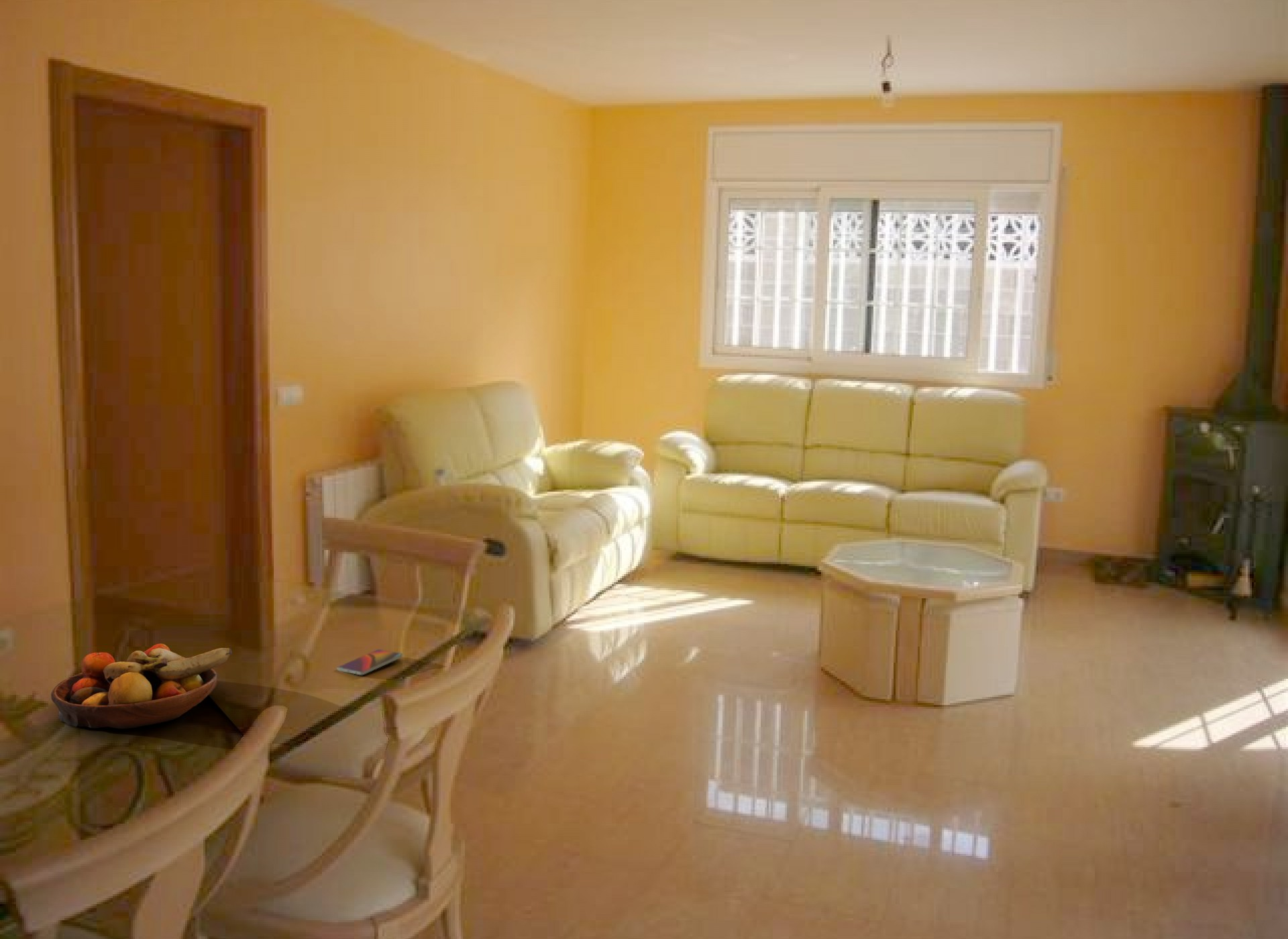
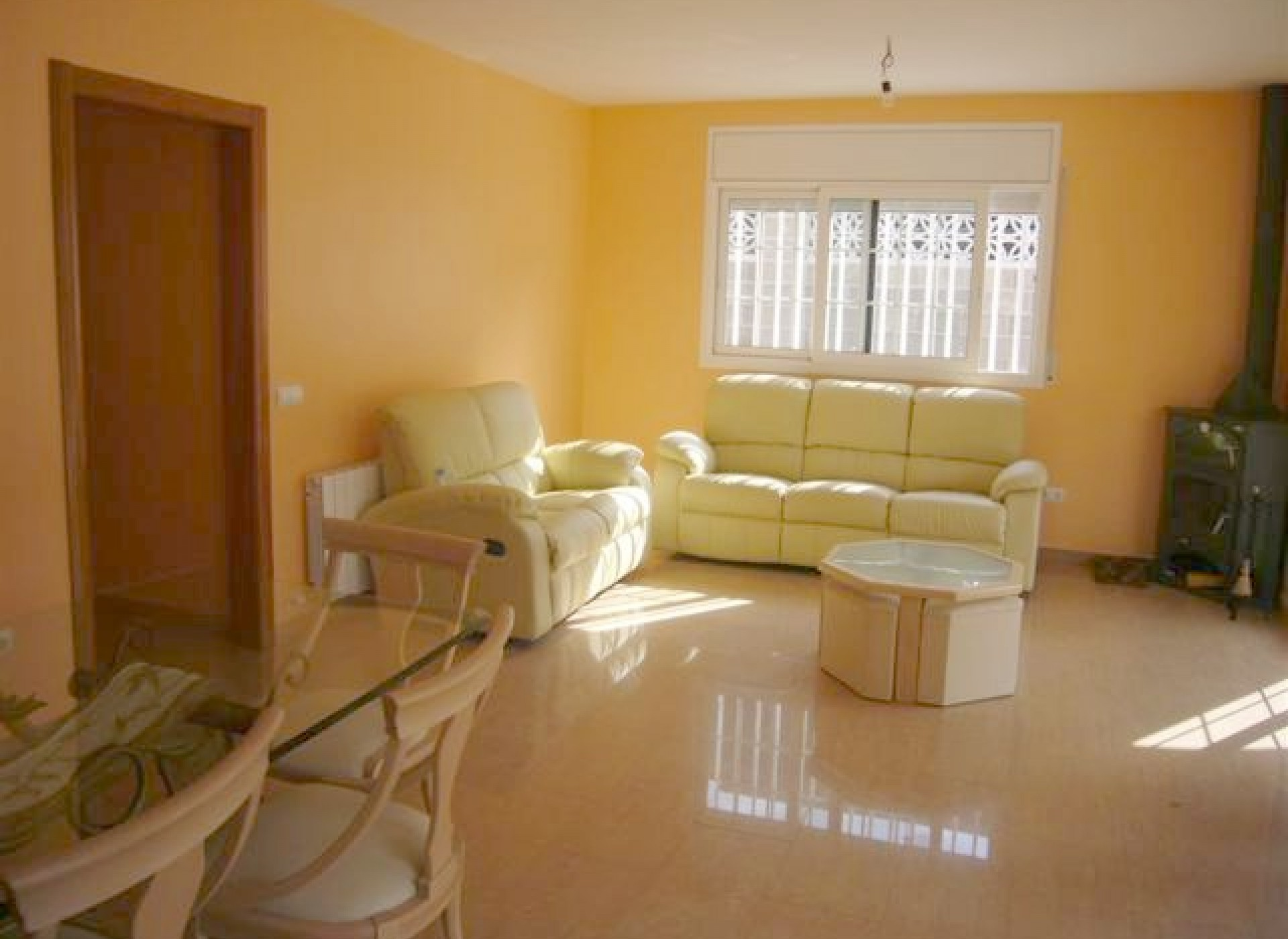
- smartphone (370, 661)
- fruit bowl (138, 675)
